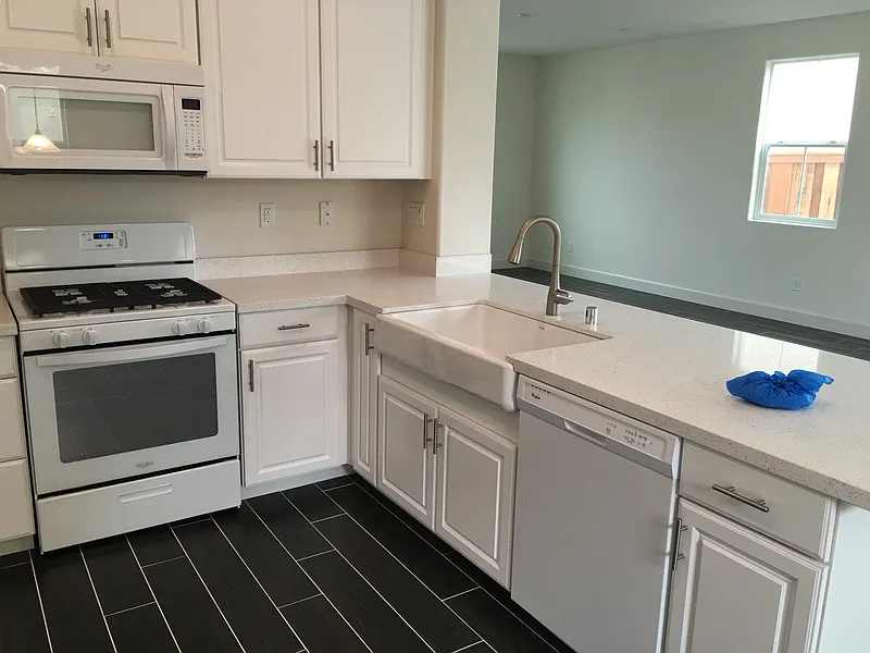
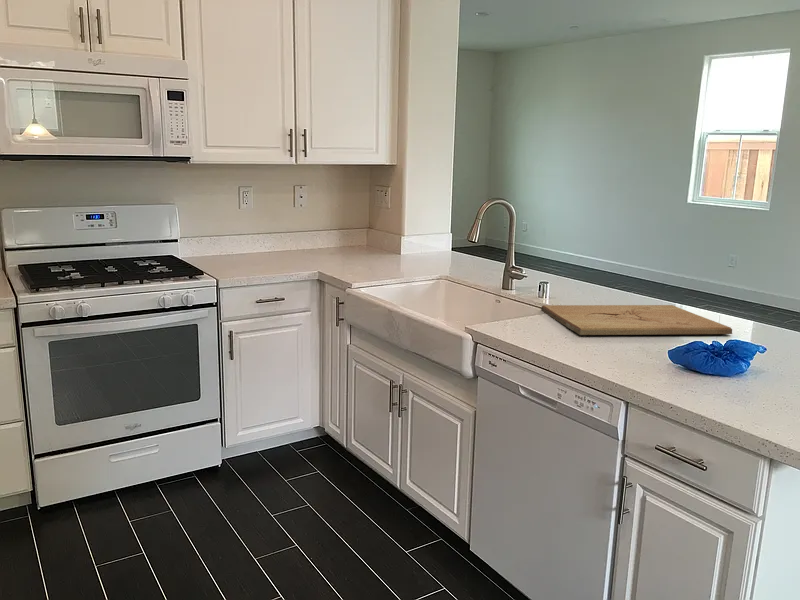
+ cutting board (630, 318)
